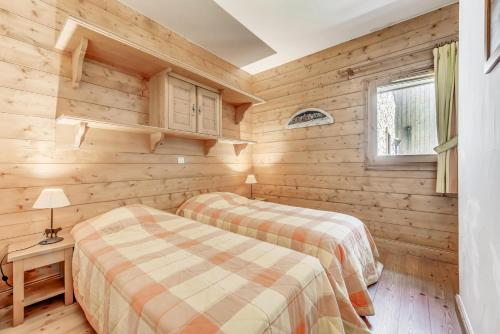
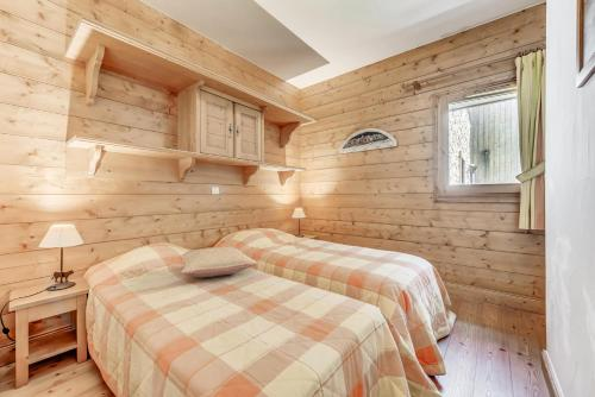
+ pillow (215, 260)
